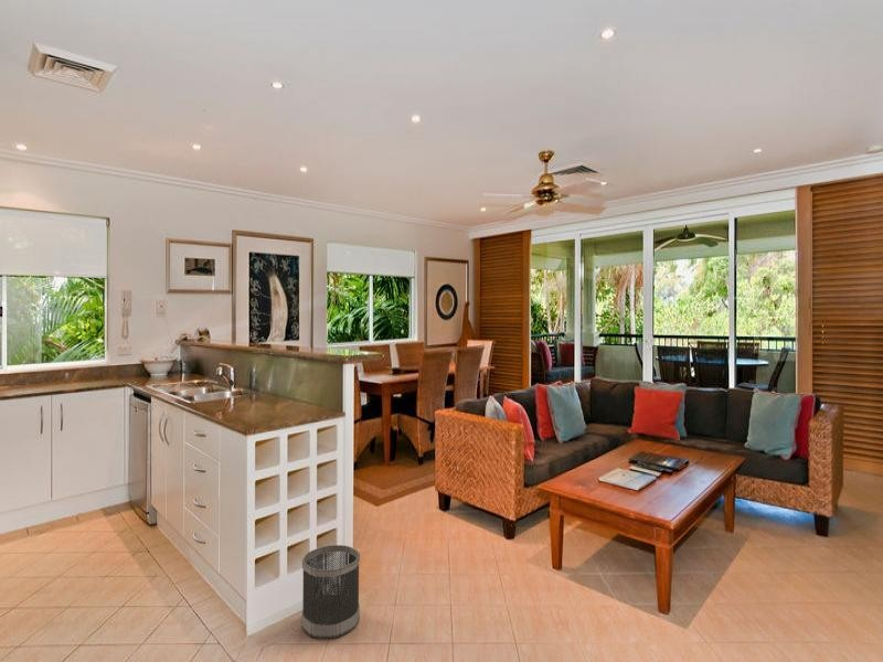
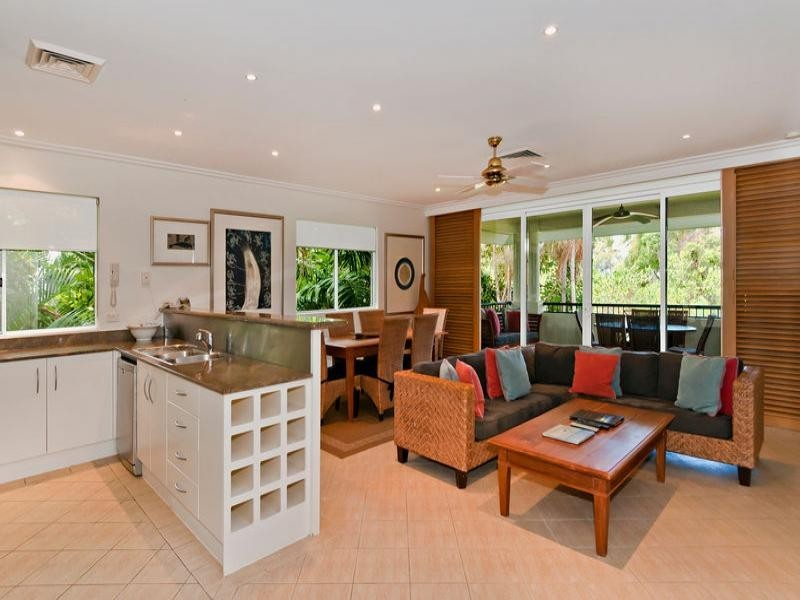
- wastebasket (331, 588)
